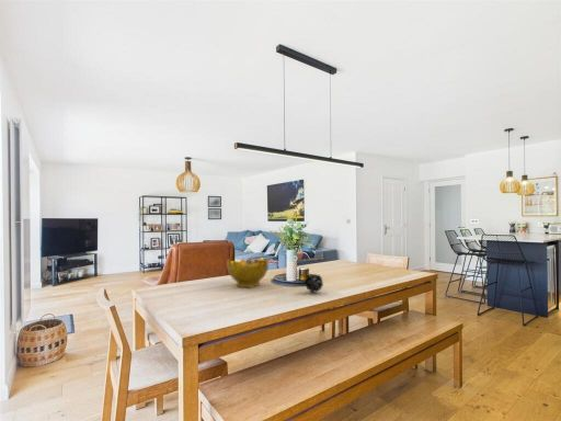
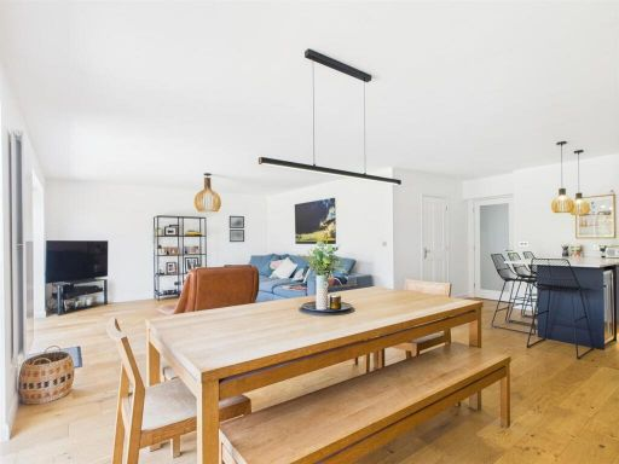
- decorative ball (314, 282)
- decorative bowl (248, 271)
